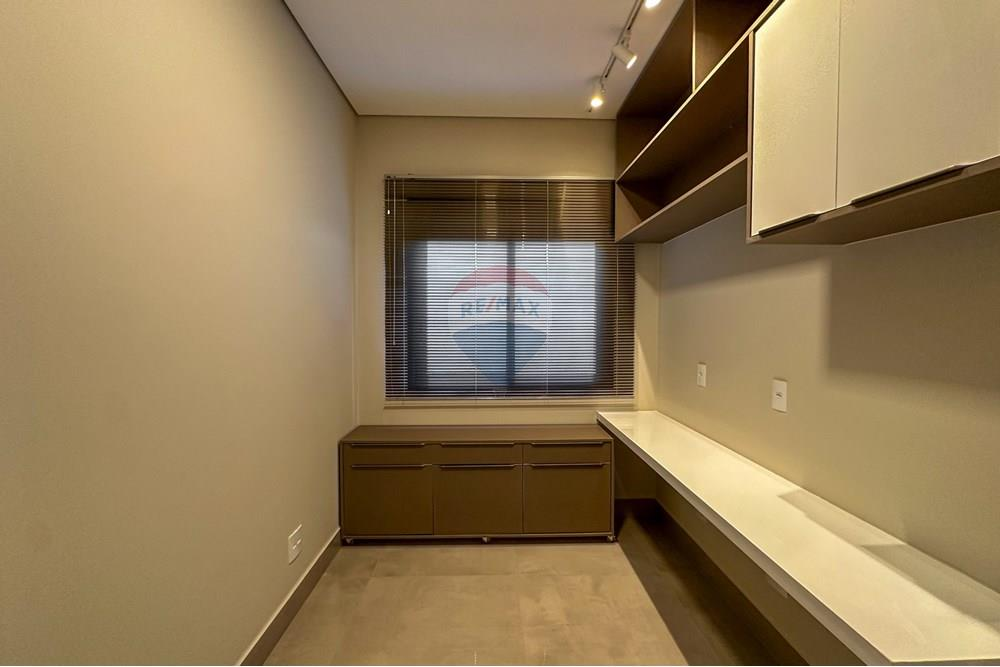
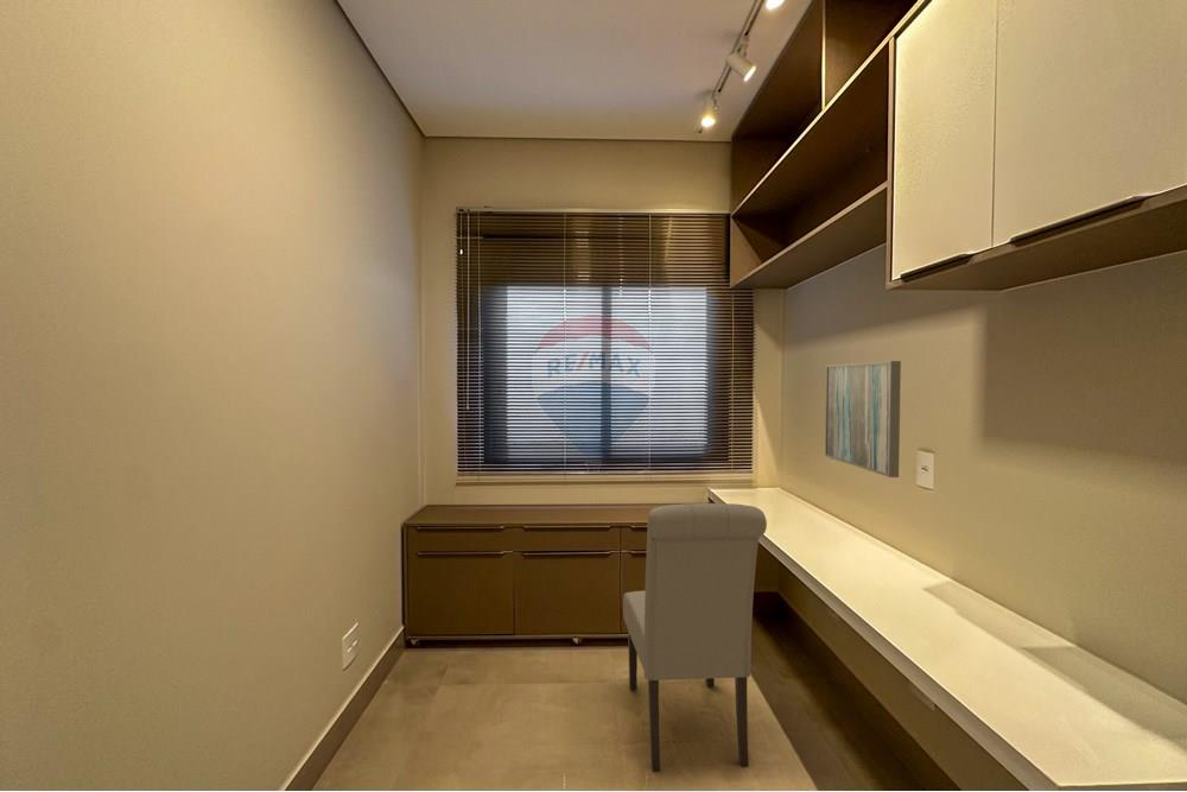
+ wall art (857, 414)
+ chair (686, 609)
